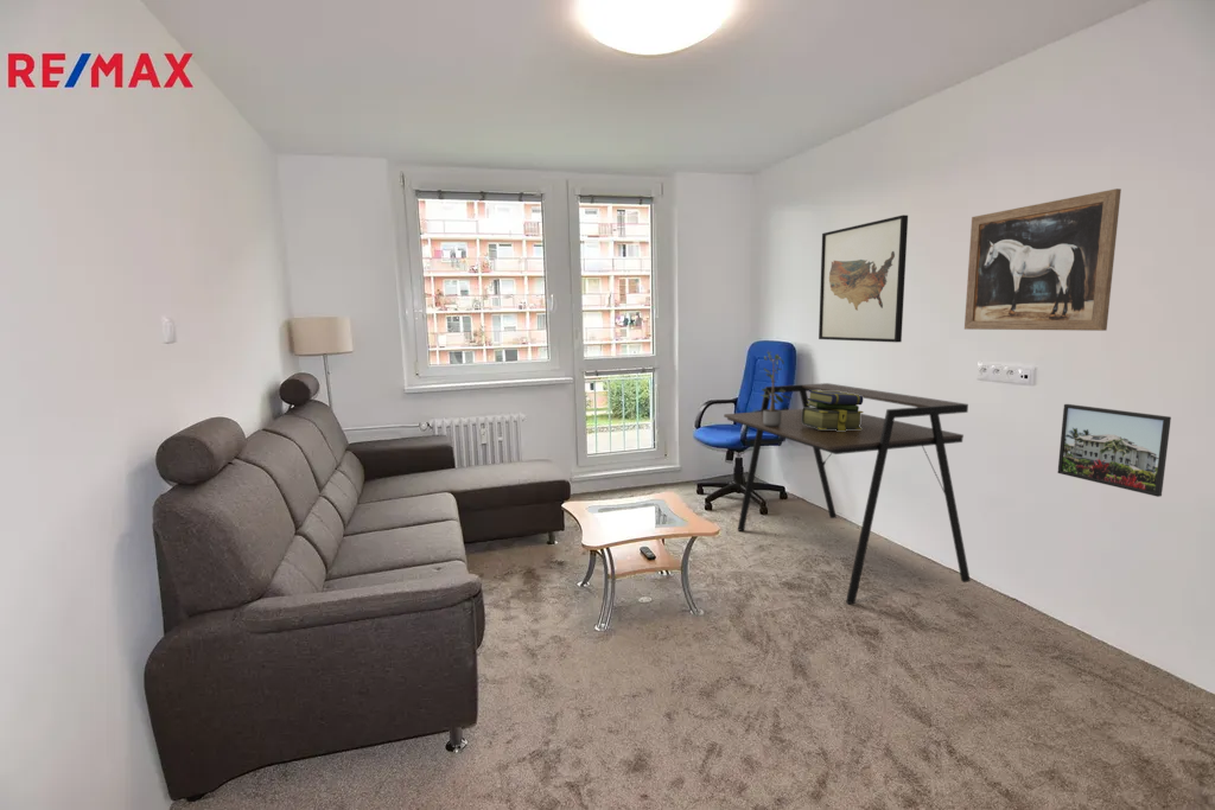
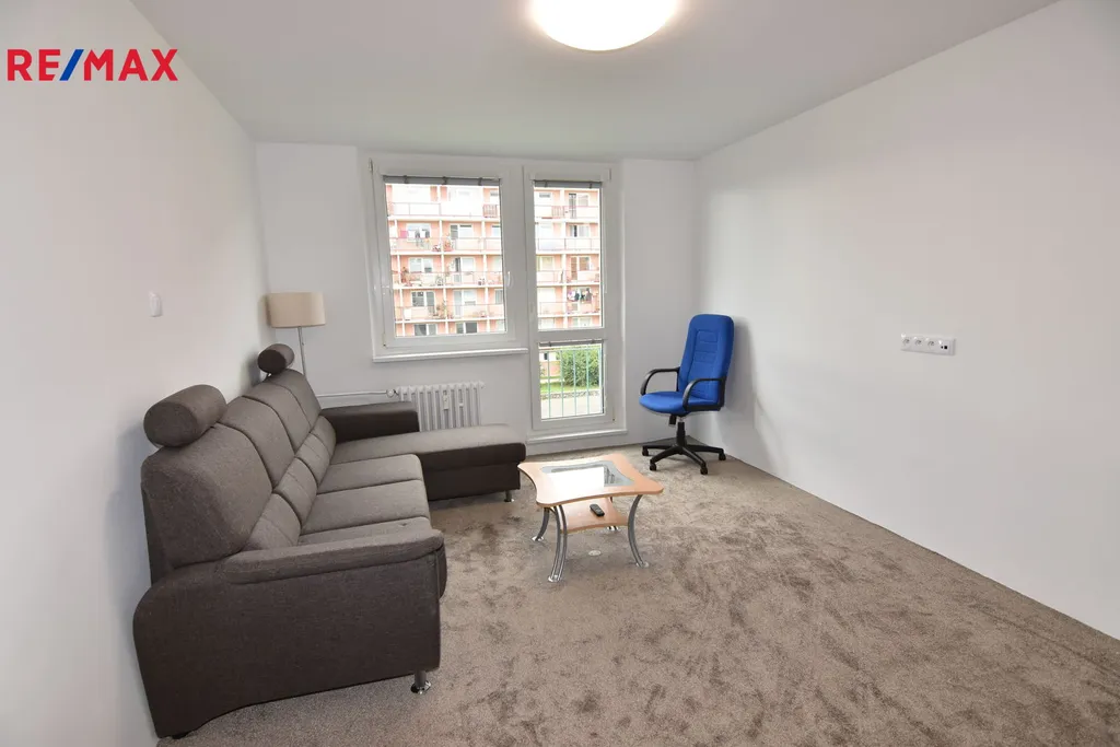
- potted plant (772, 387)
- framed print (1109, 447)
- stack of books (832, 408)
- wall art (1032, 268)
- wall art (858, 283)
- desk (826, 476)
